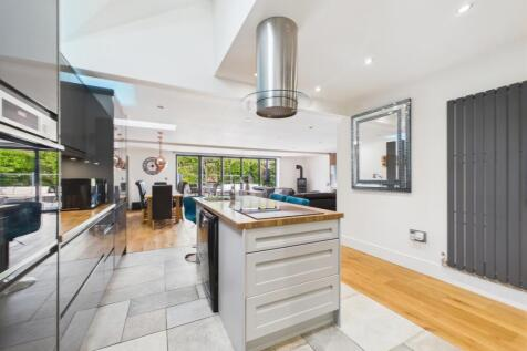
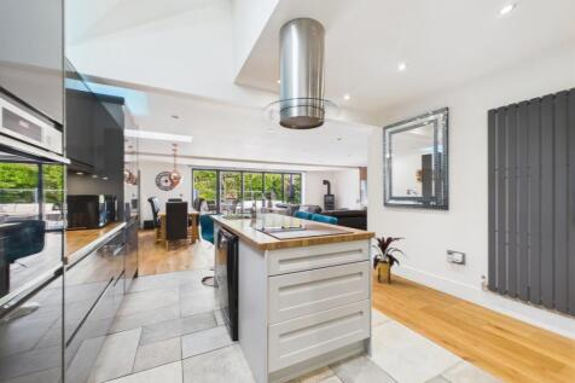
+ house plant (384, 257)
